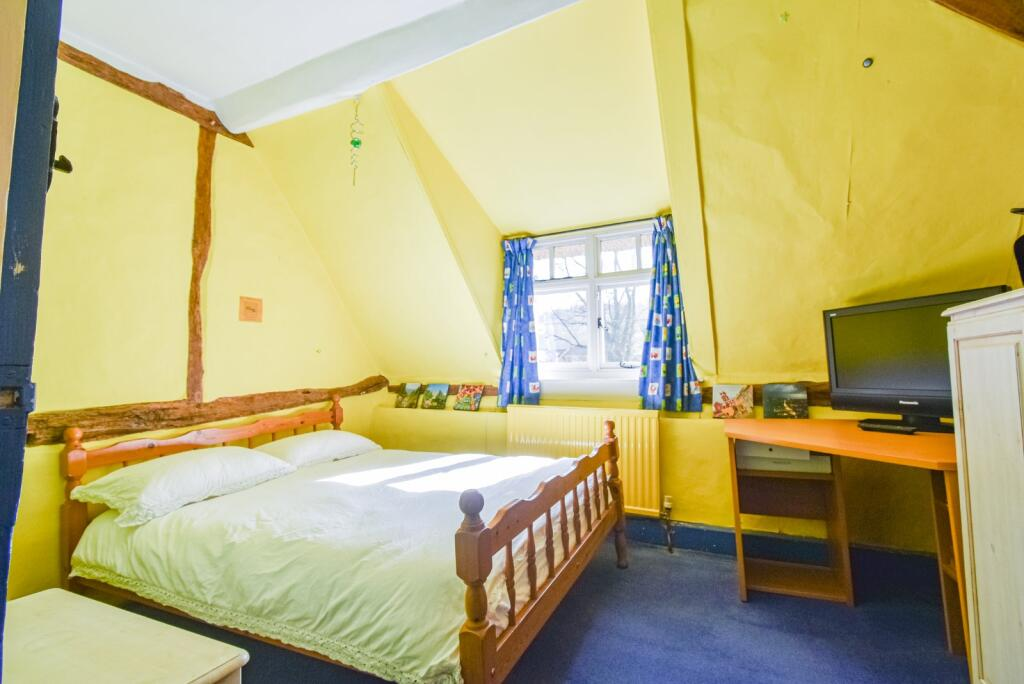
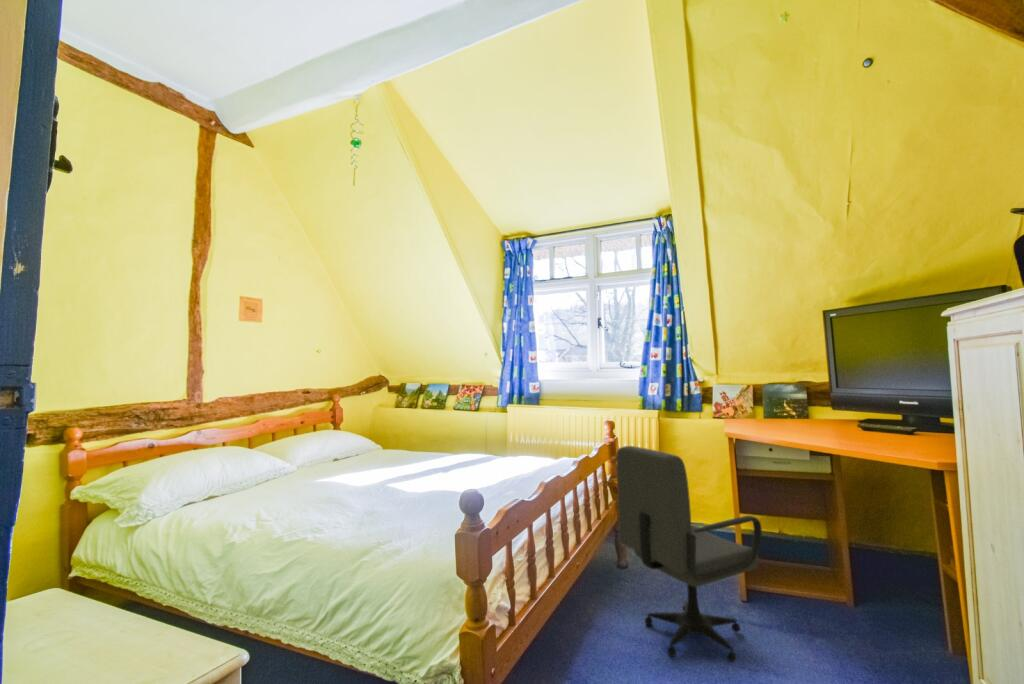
+ office chair (687, 540)
